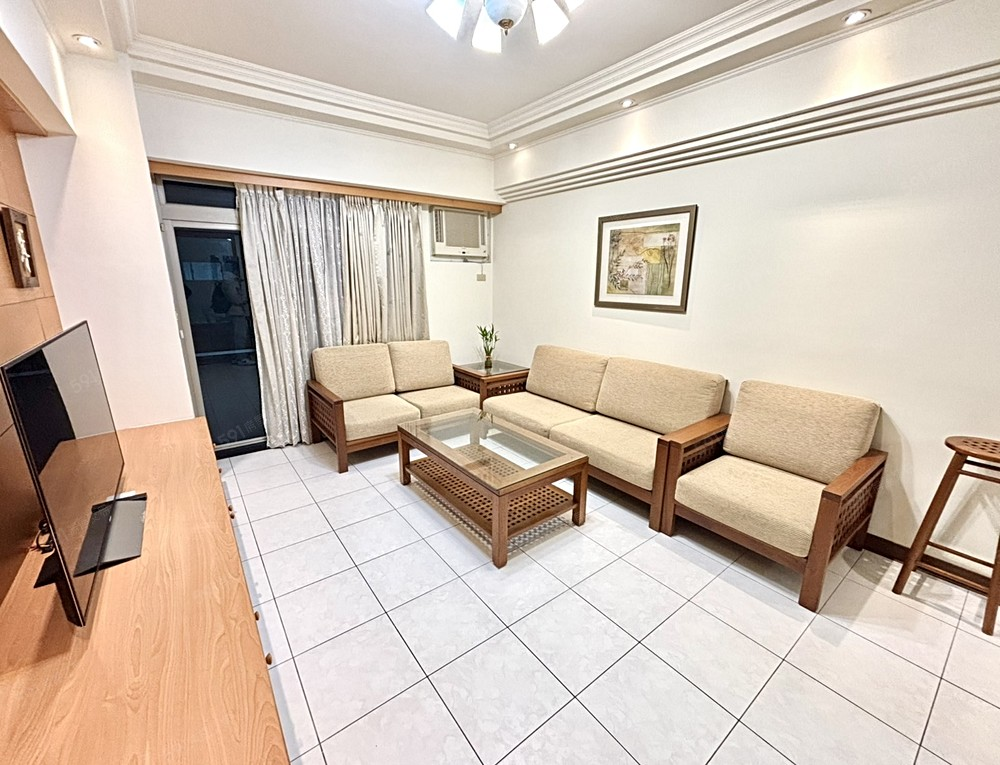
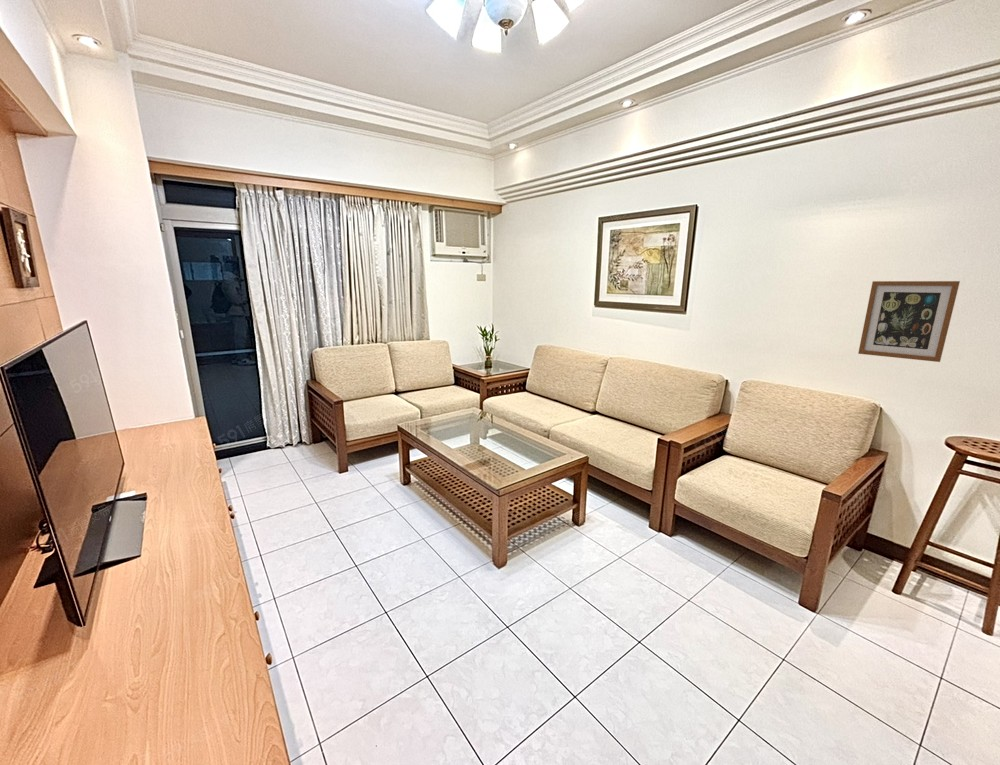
+ wall art (905, 320)
